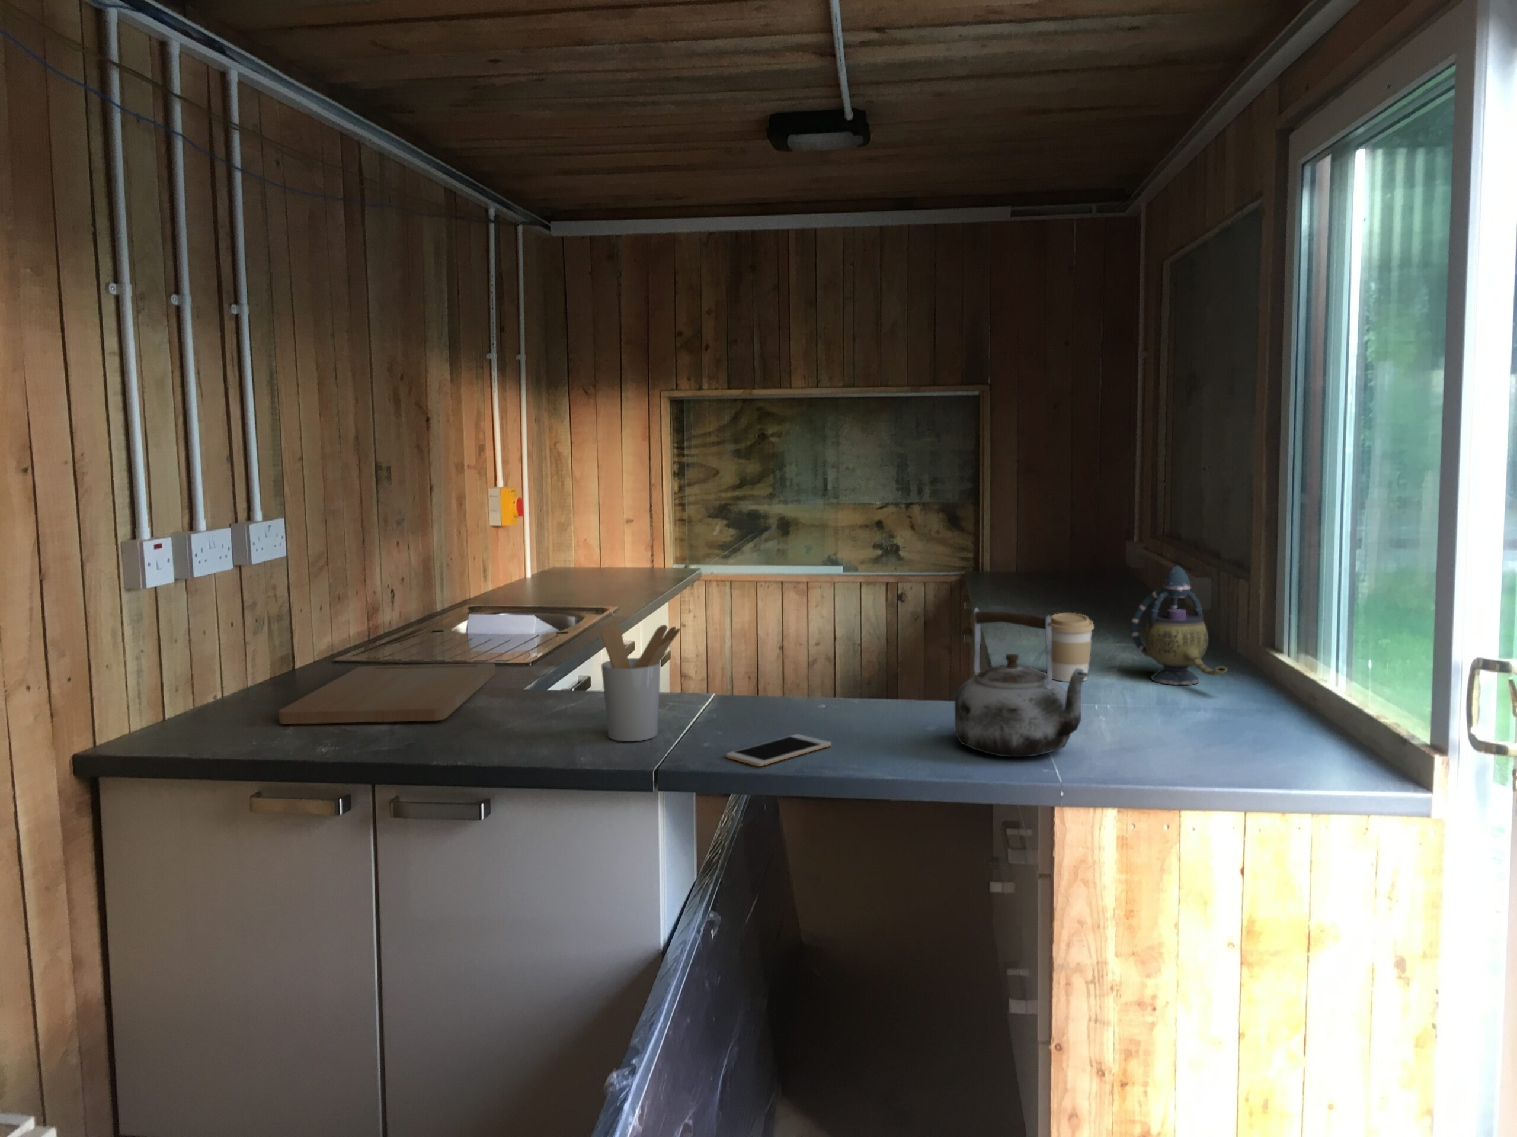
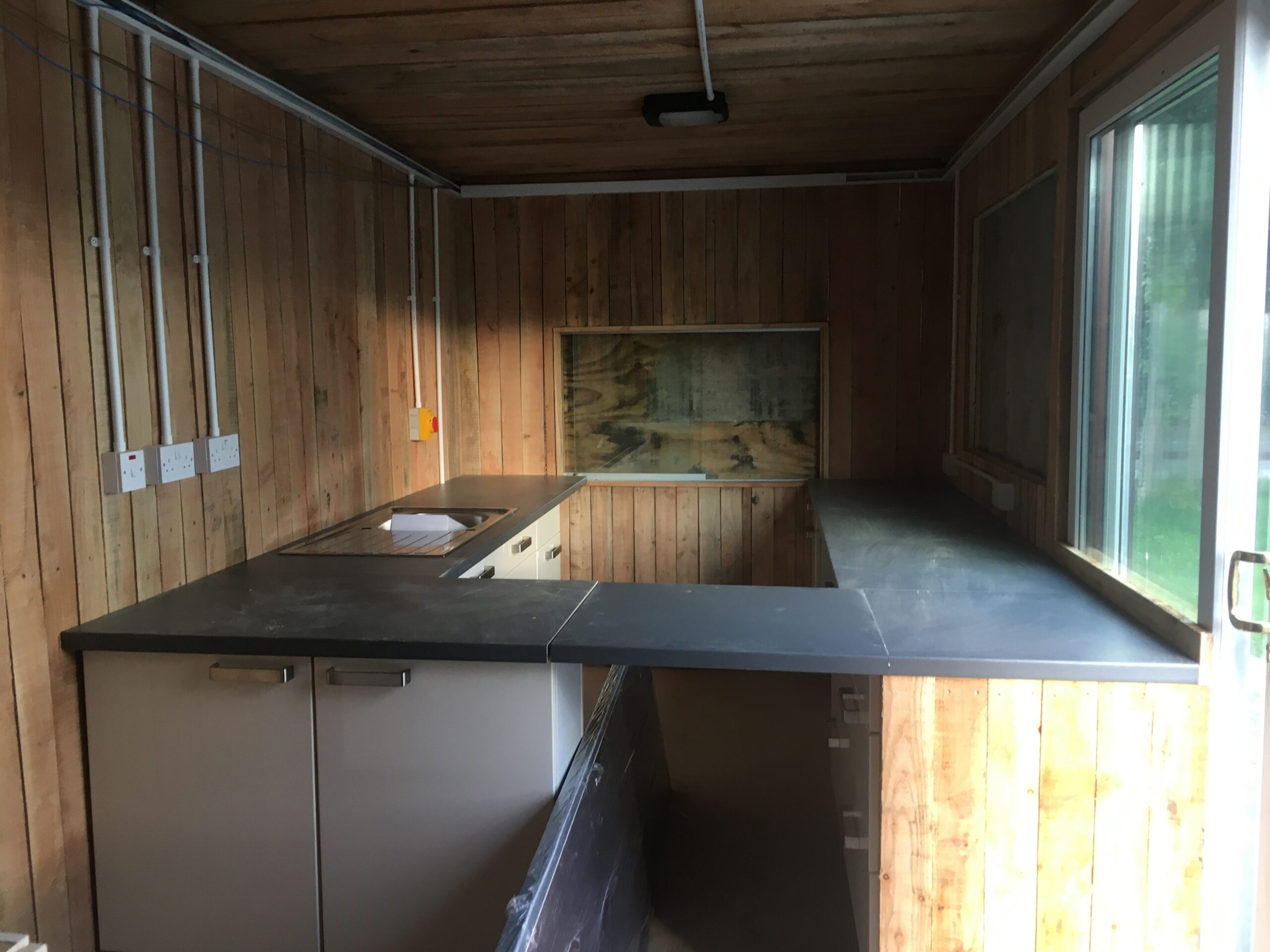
- teapot (1186, 626)
- coffee cup (1069, 646)
- utensil holder (643, 678)
- cutting board (397, 690)
- cell phone (779, 749)
- kettle (1025, 681)
